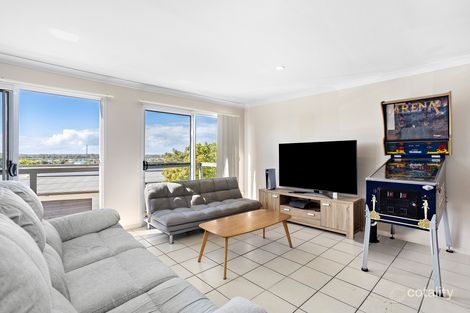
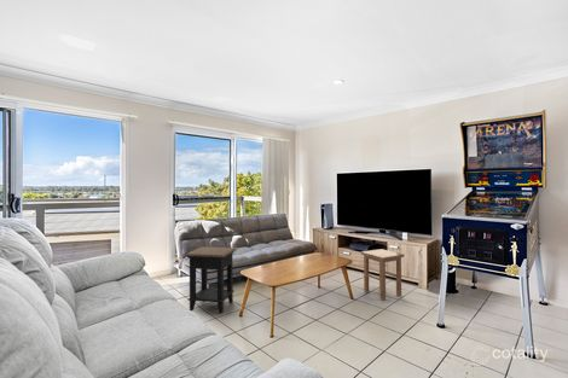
+ side table (205, 278)
+ stool (382, 273)
